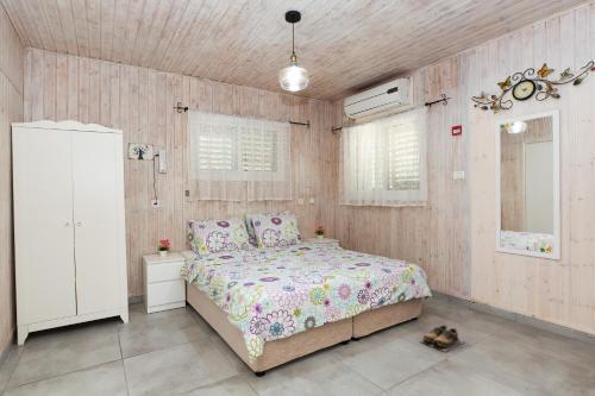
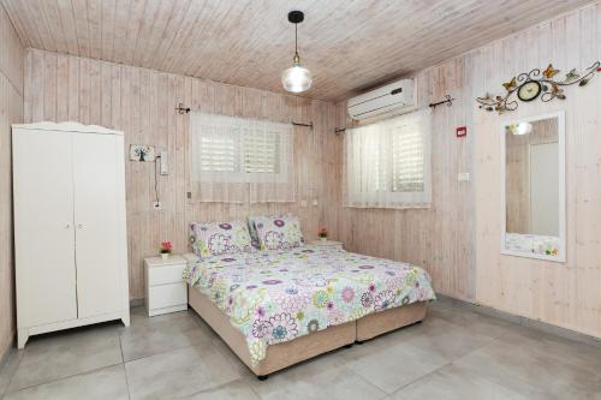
- shoes (441, 335)
